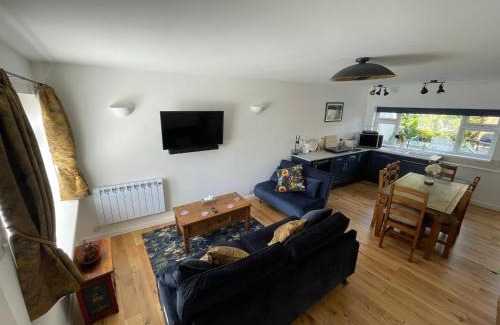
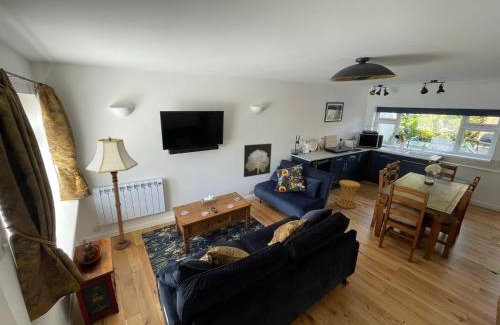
+ wall art (257, 159)
+ floor lamp (116, 193)
+ side table (347, 193)
